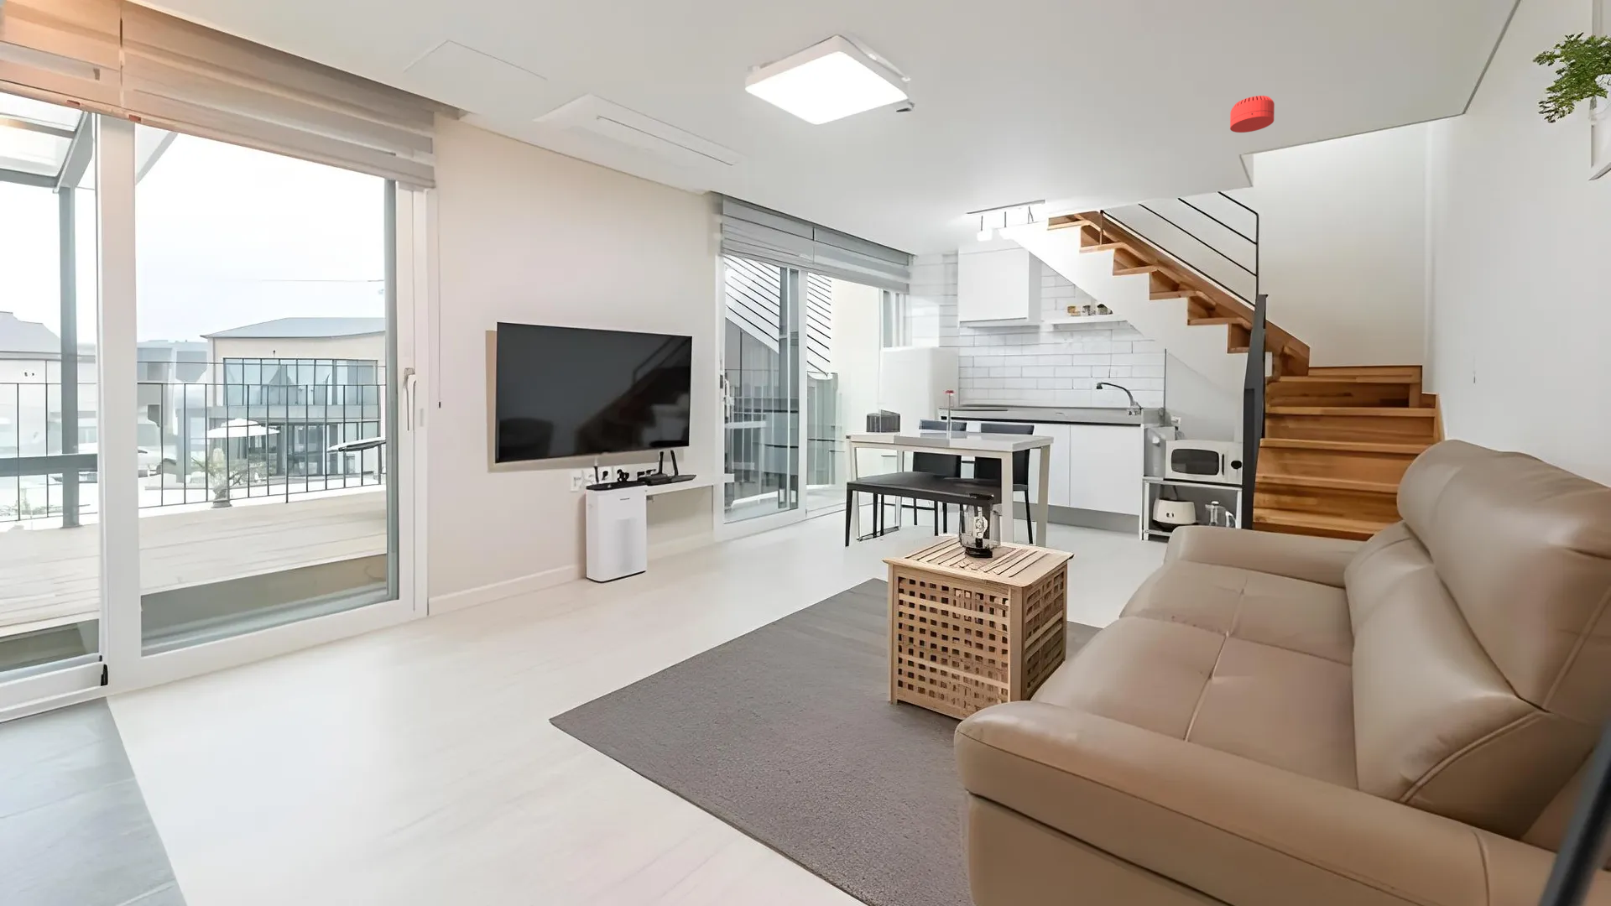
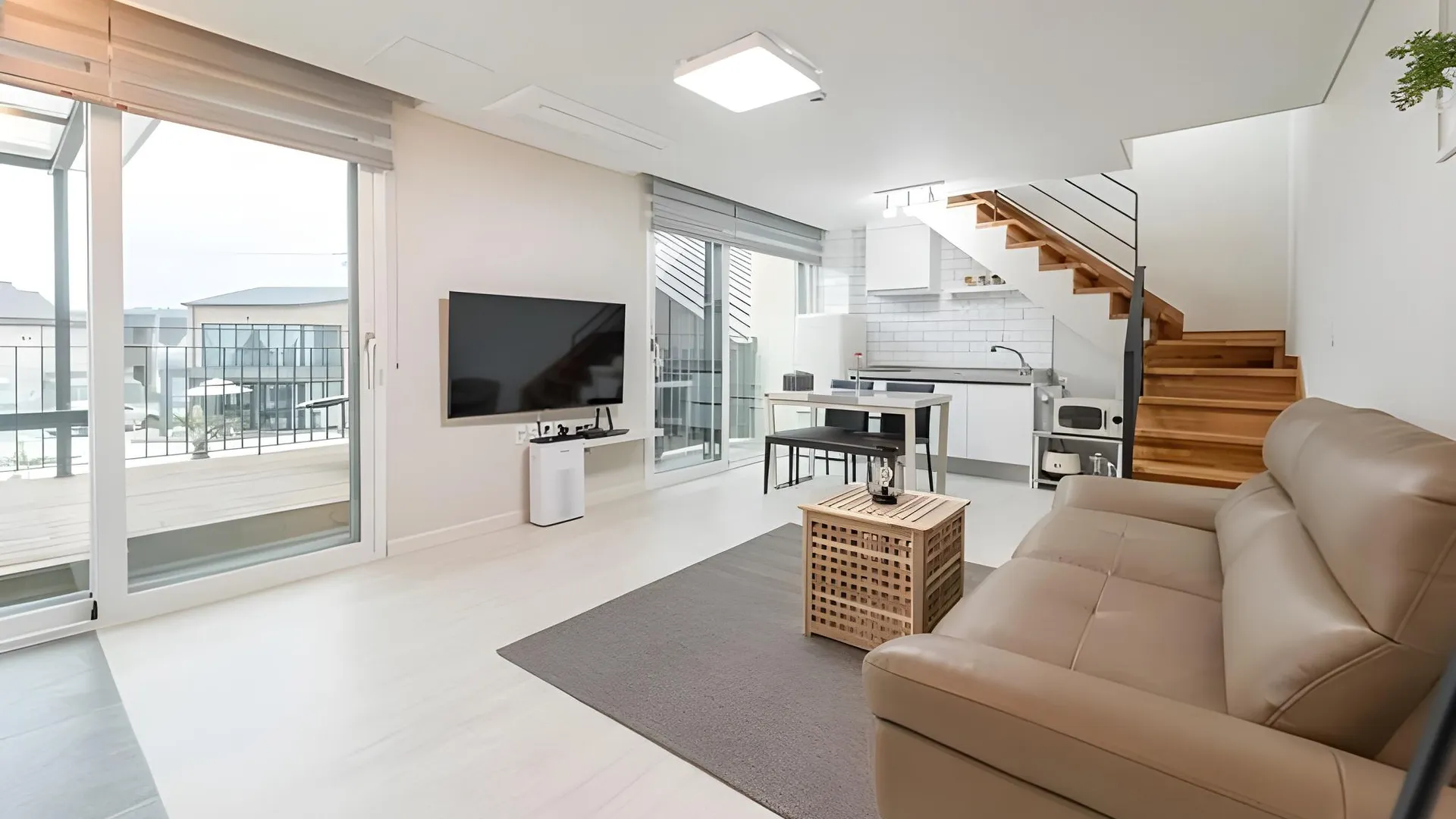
- smoke detector (1251, 113)
